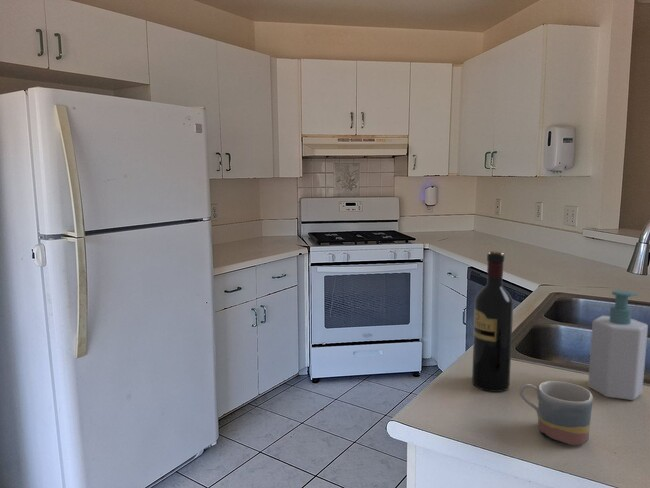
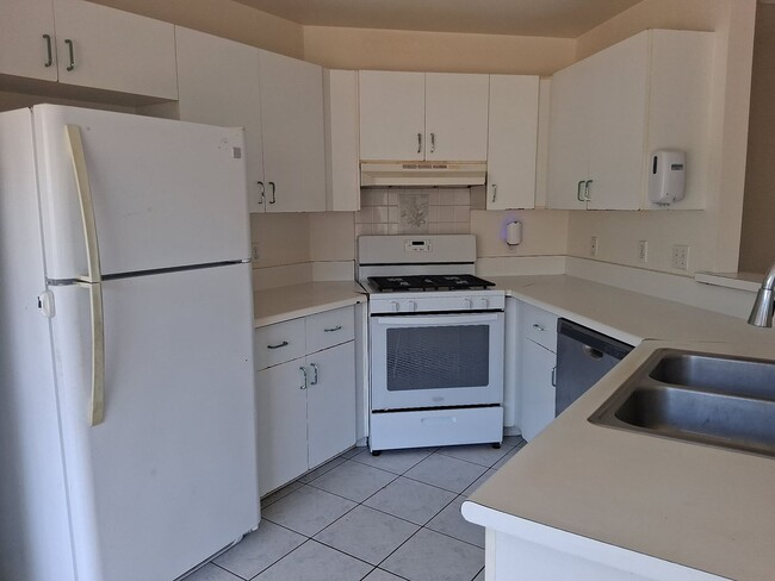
- wine bottle (493, 319)
- soap bottle (618, 341)
- mug (553, 410)
